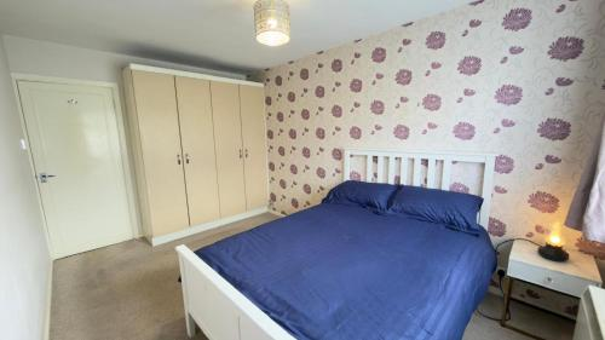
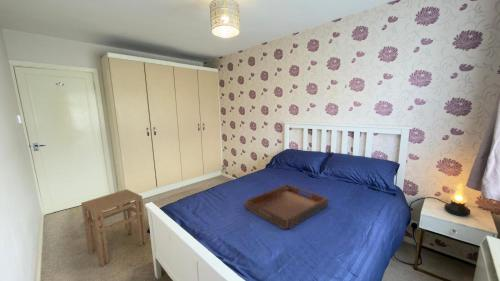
+ serving tray (286, 203)
+ stool (115, 223)
